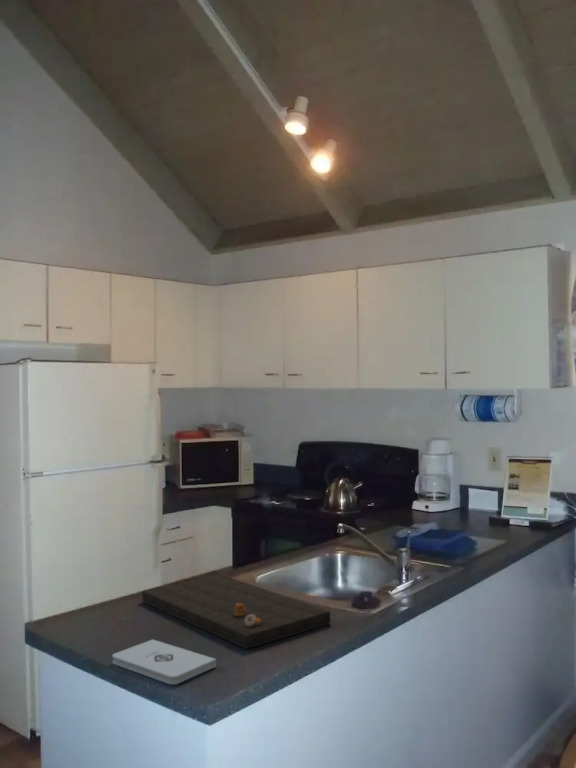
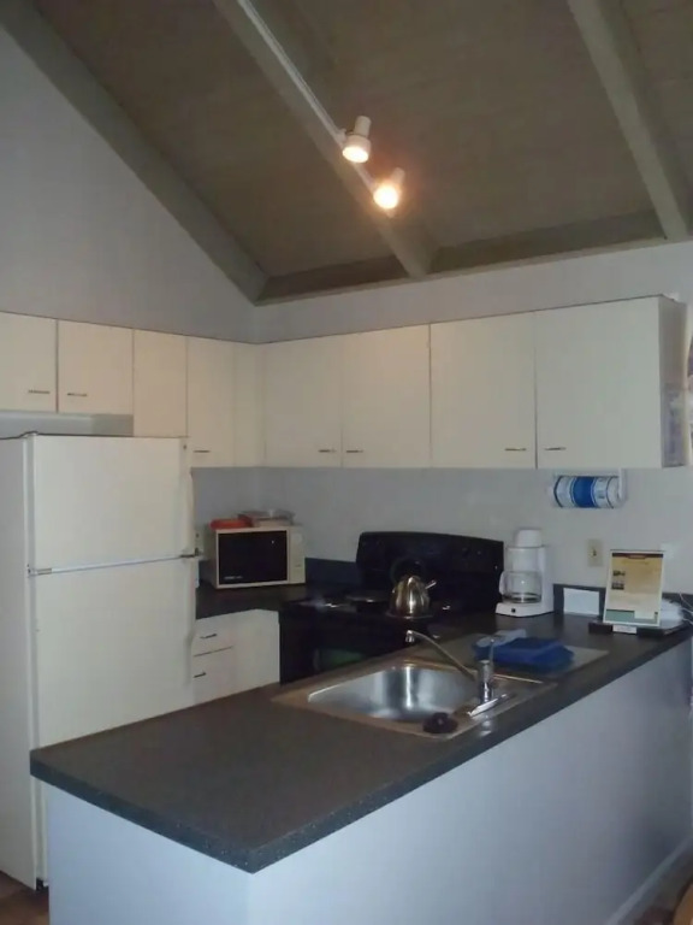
- notepad (162, 660)
- cutting board (231, 600)
